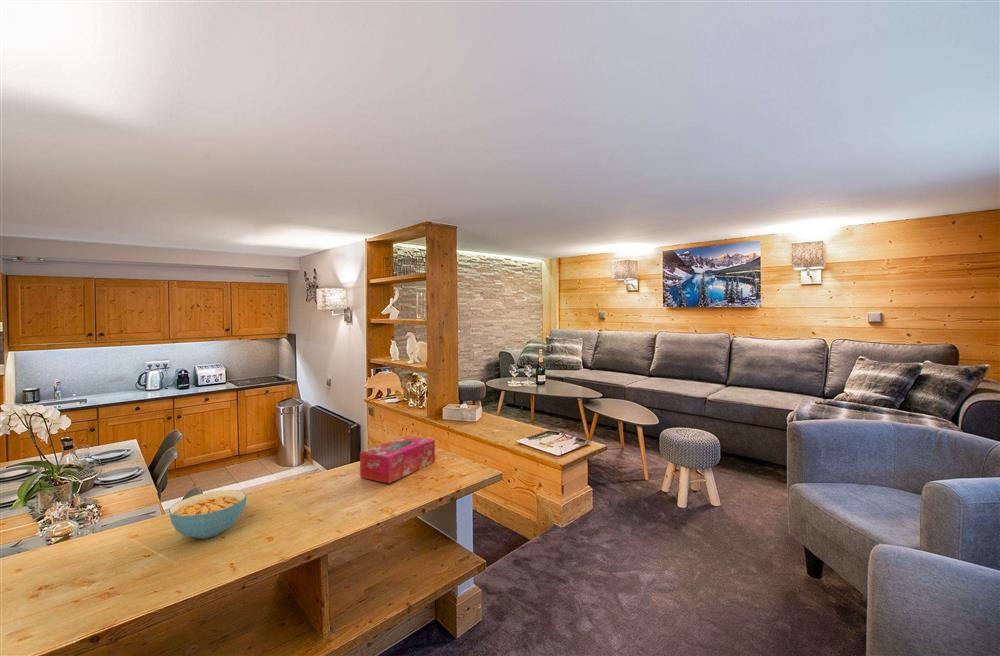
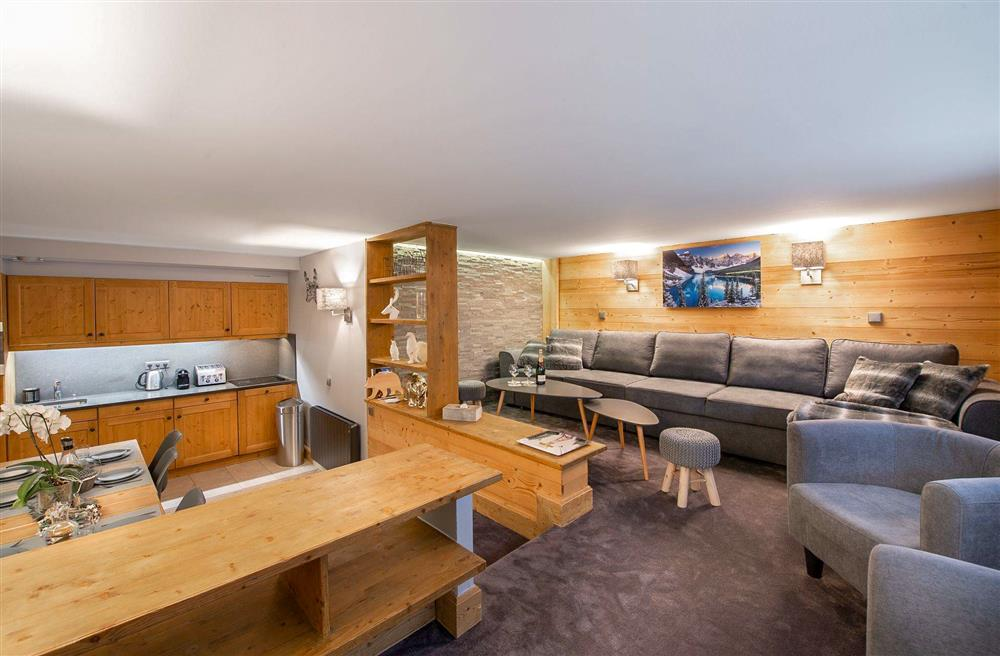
- cereal bowl (209, 517)
- tissue box (399, 457)
